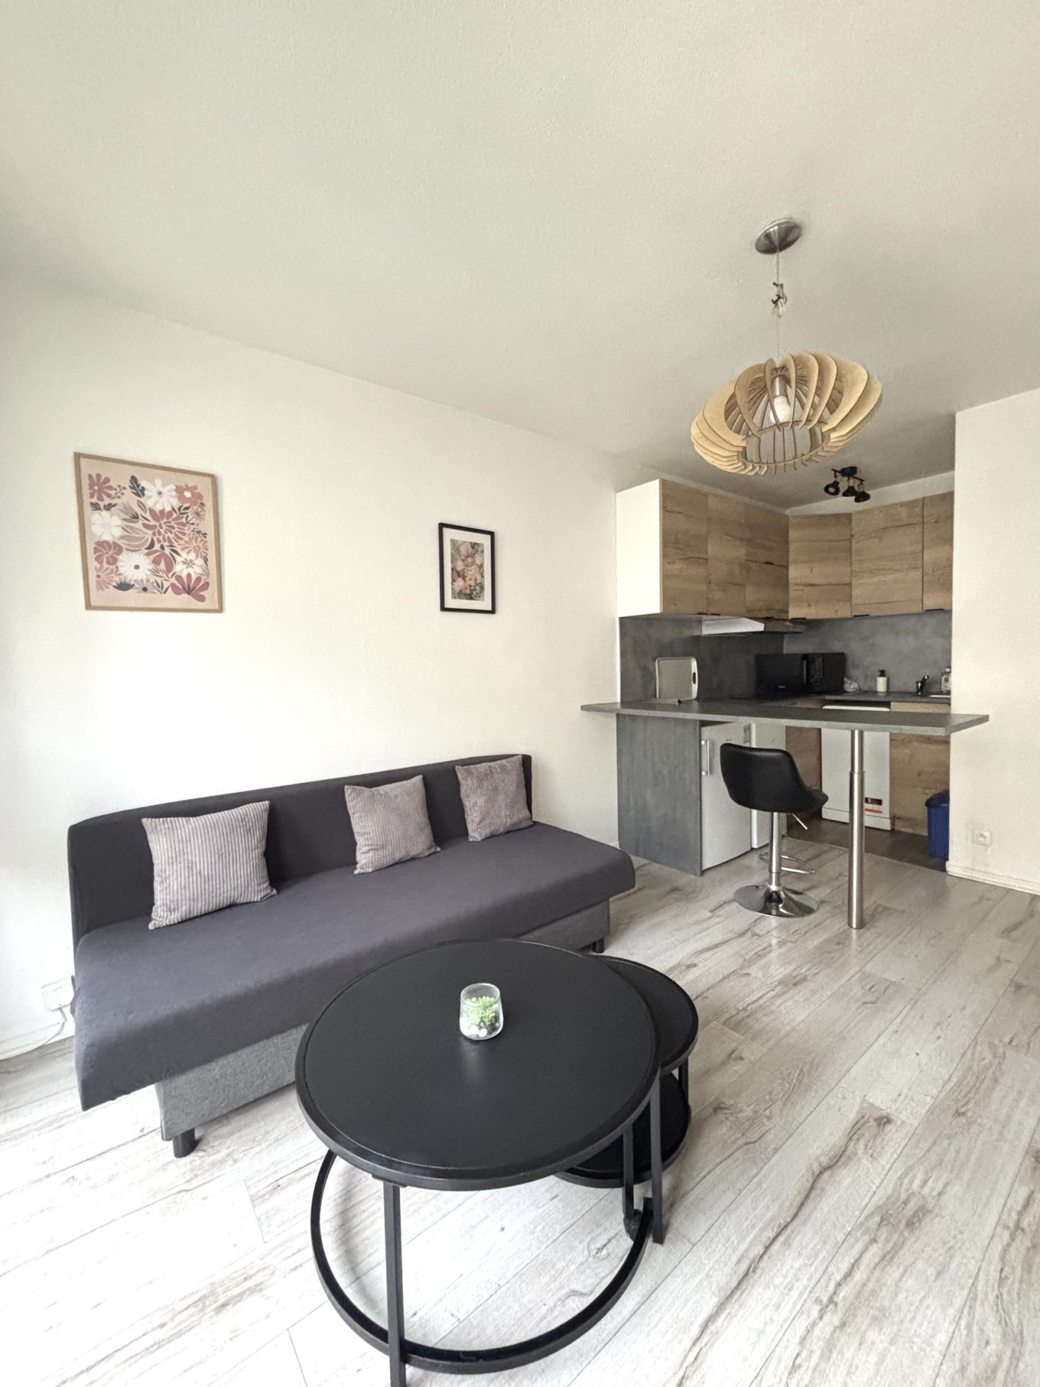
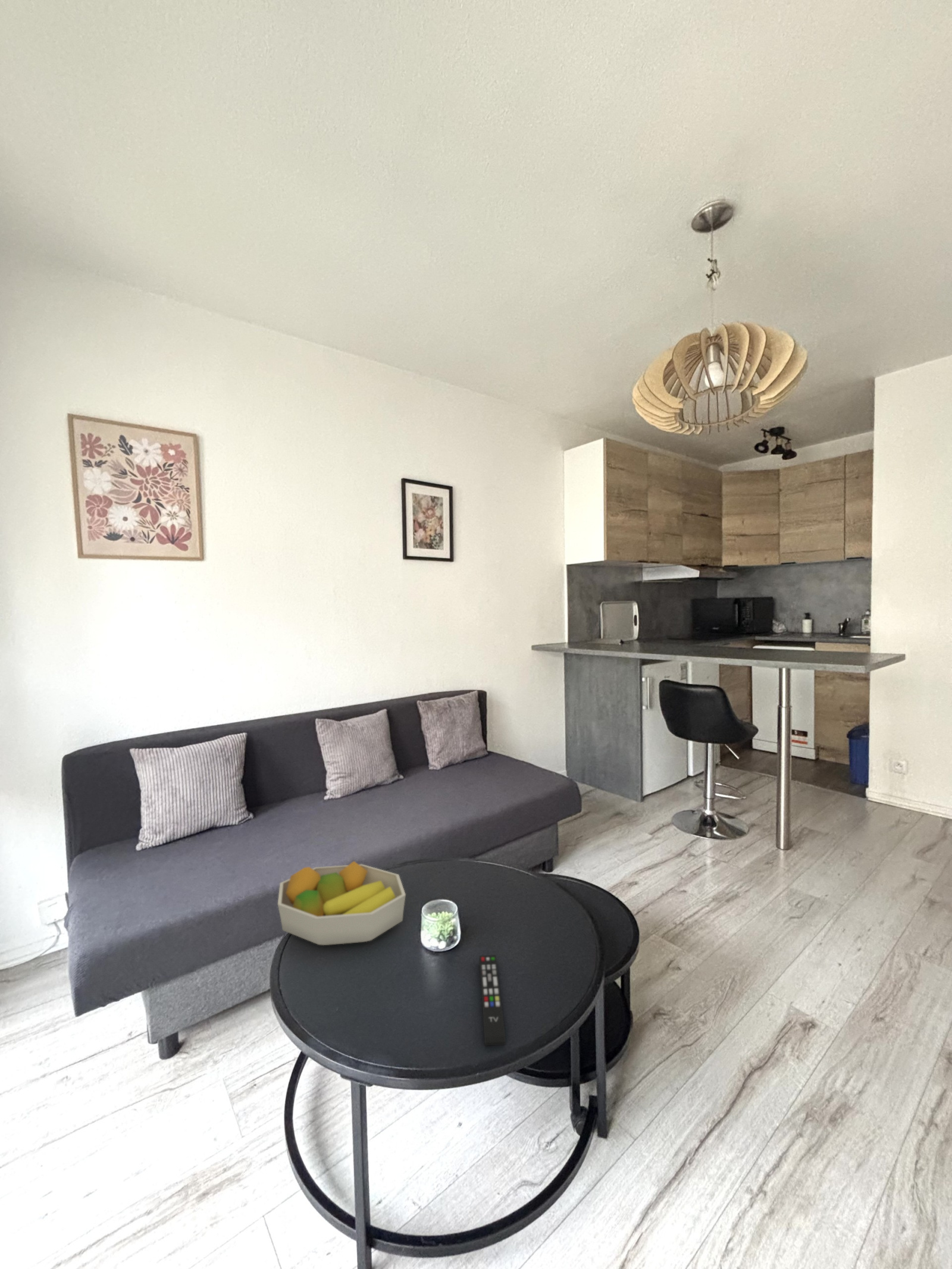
+ fruit bowl (342, 898)
+ remote control (491, 995)
